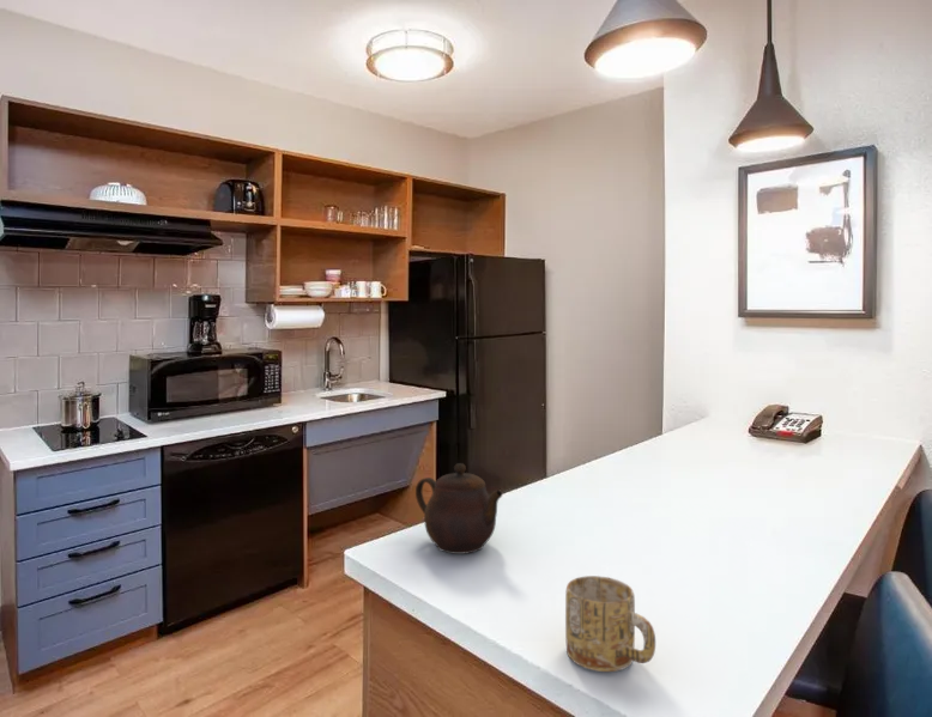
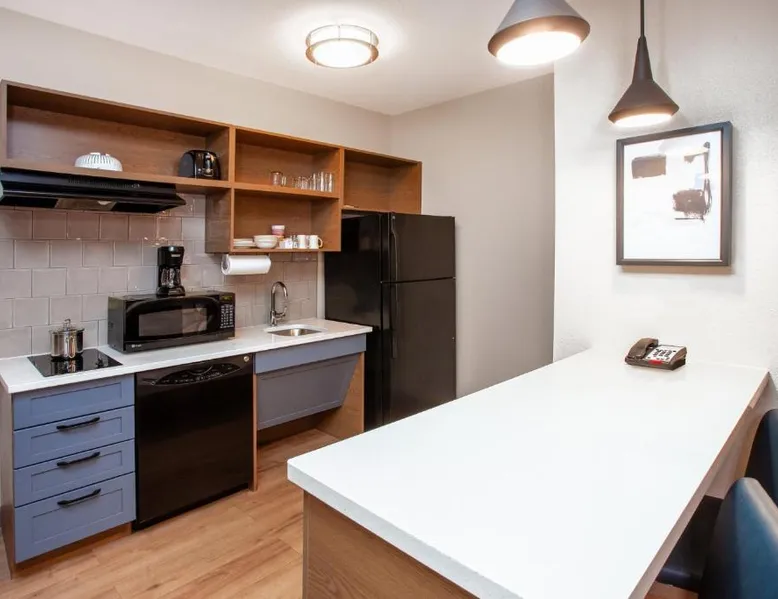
- teapot (456, 503)
- mug (611, 626)
